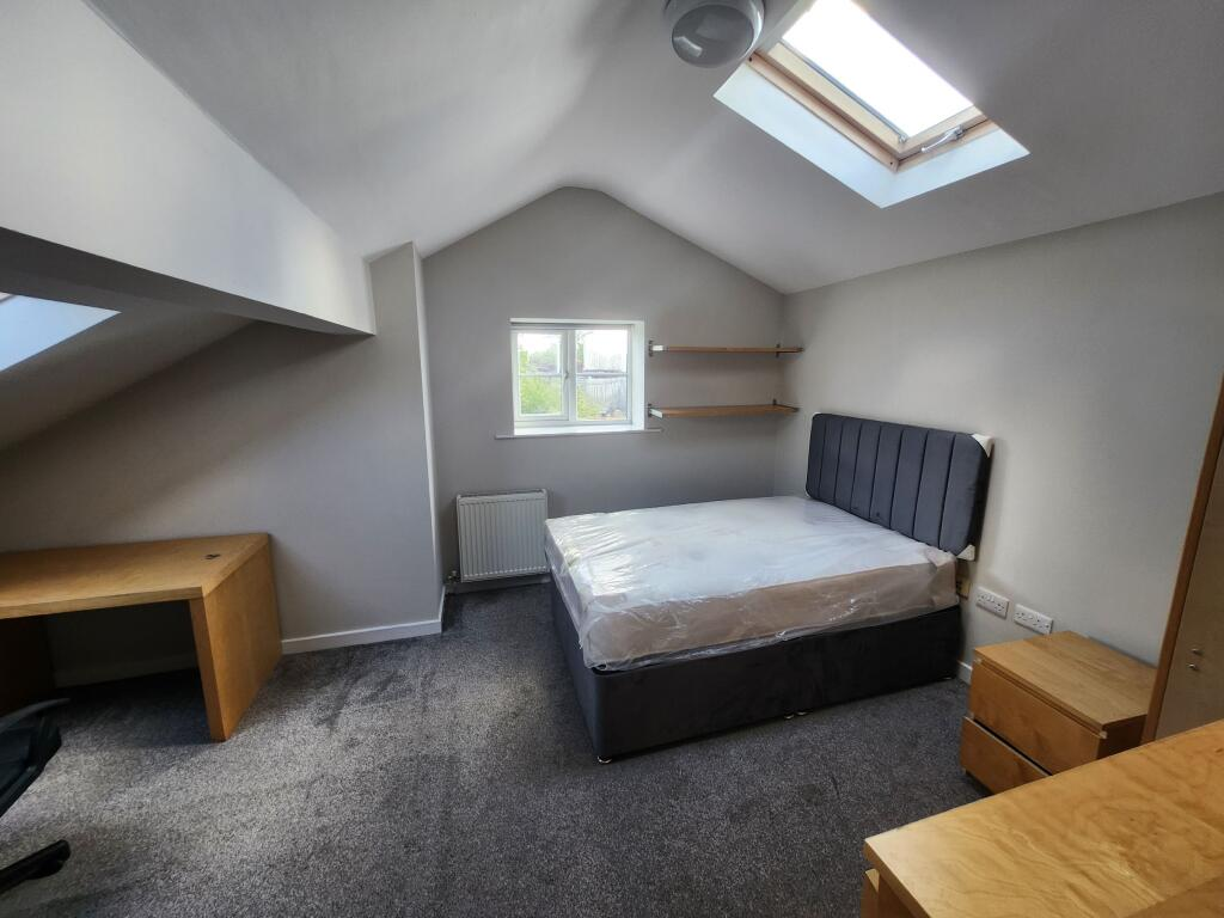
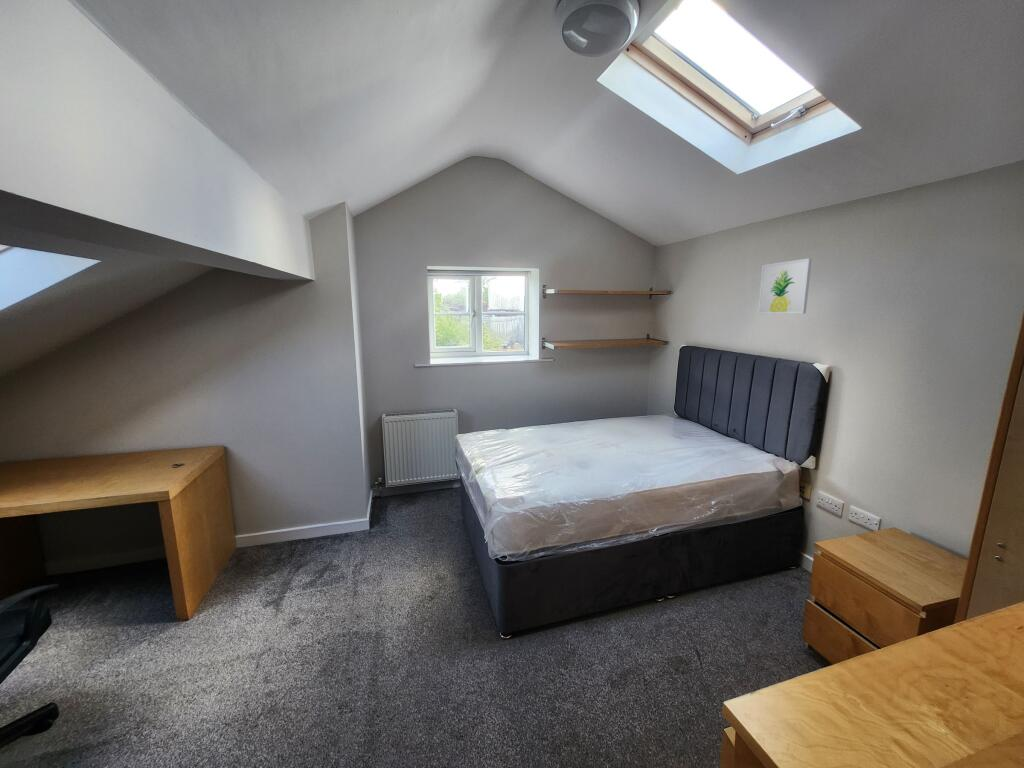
+ wall art (782, 288)
